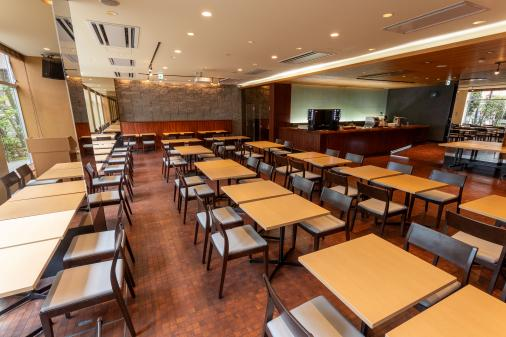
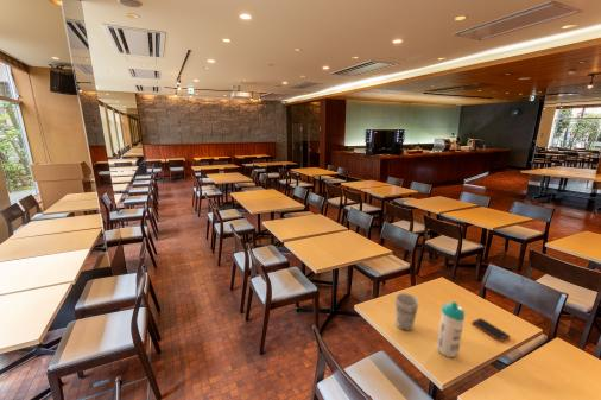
+ cell phone (489, 329)
+ water bottle (450, 326)
+ cup (405, 312)
